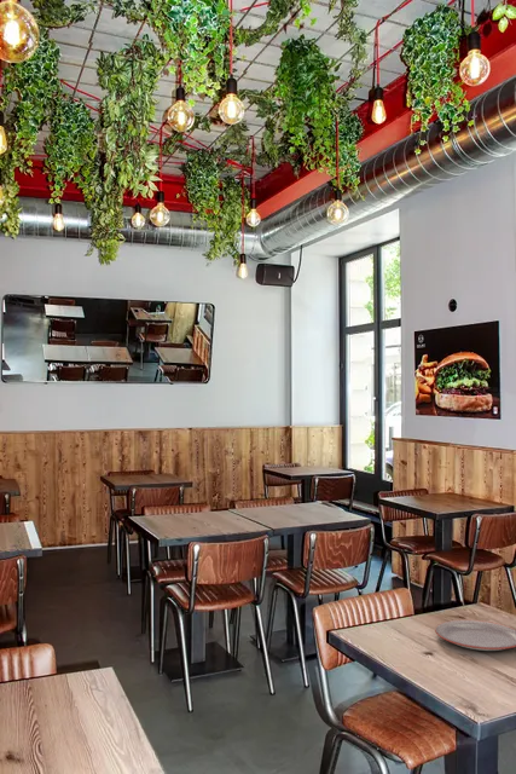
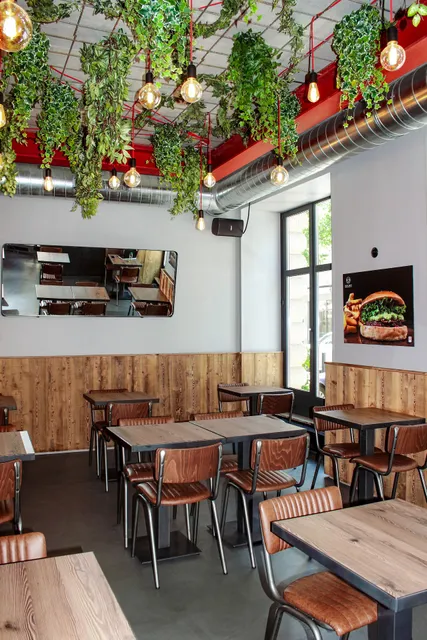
- plate (479, 636)
